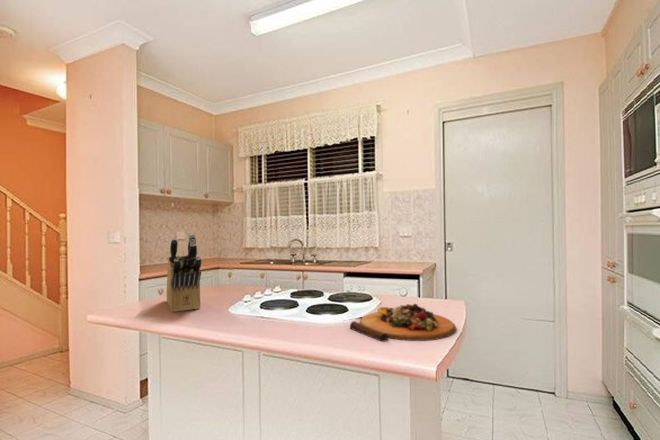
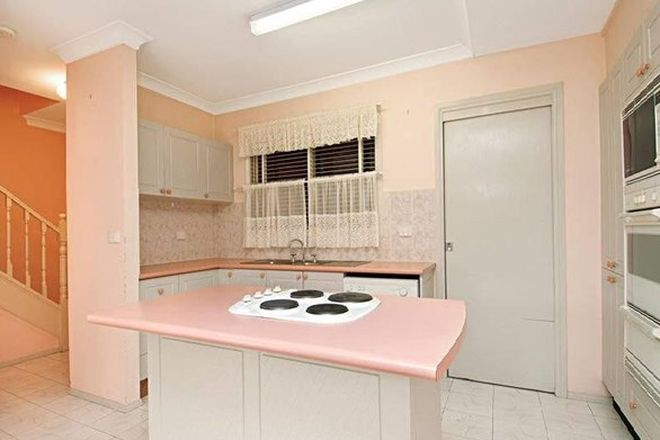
- knife block (182, 270)
- cutting board (402, 315)
